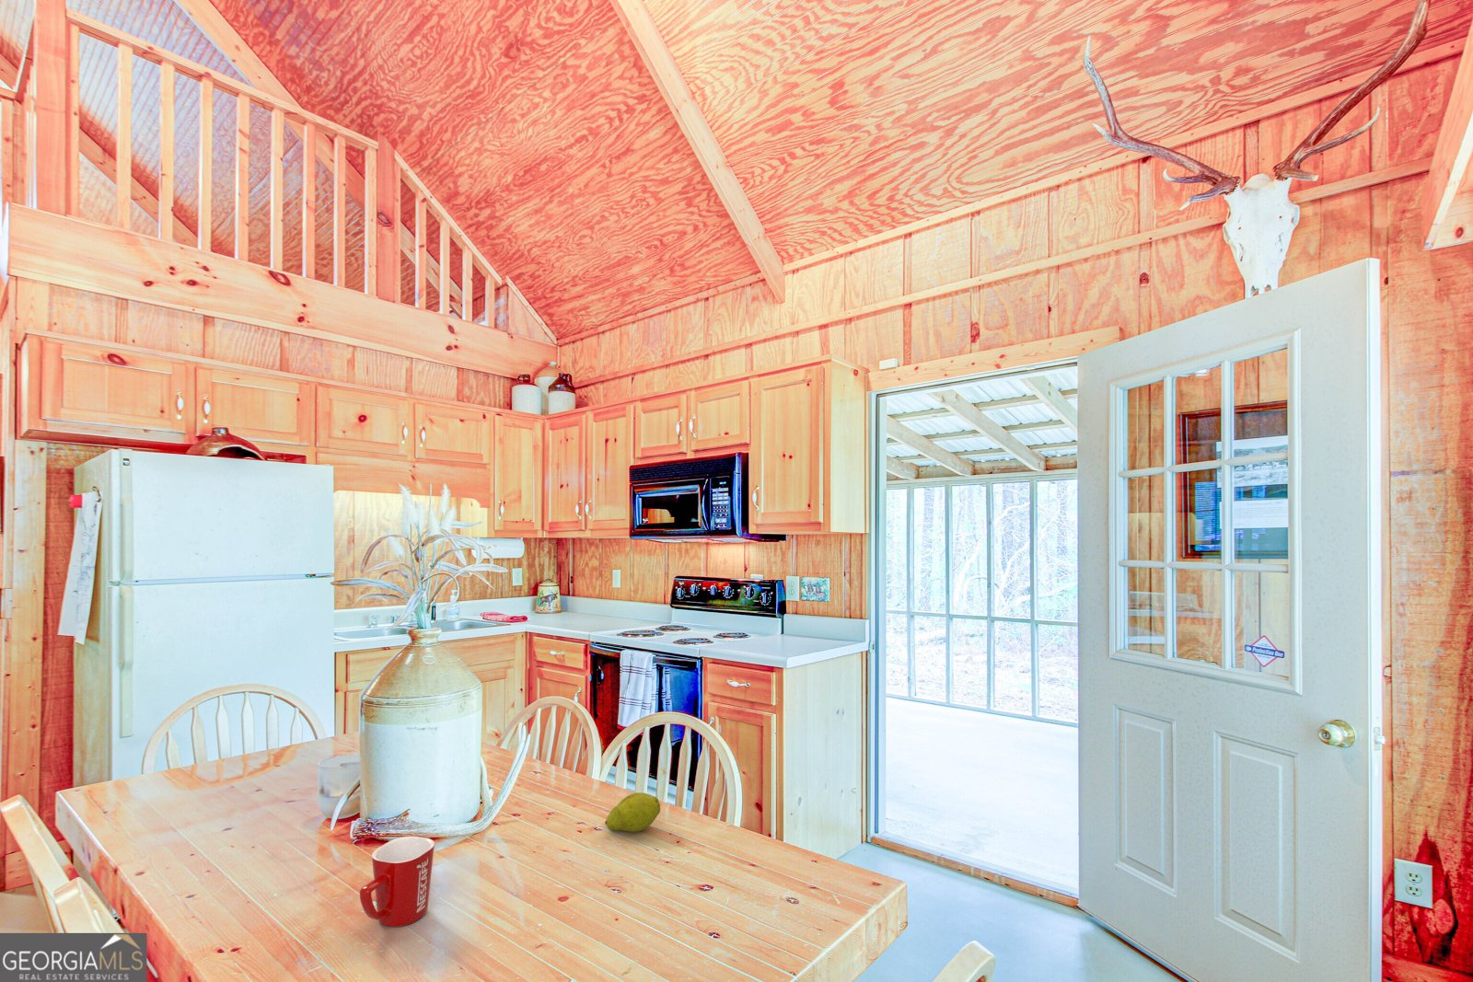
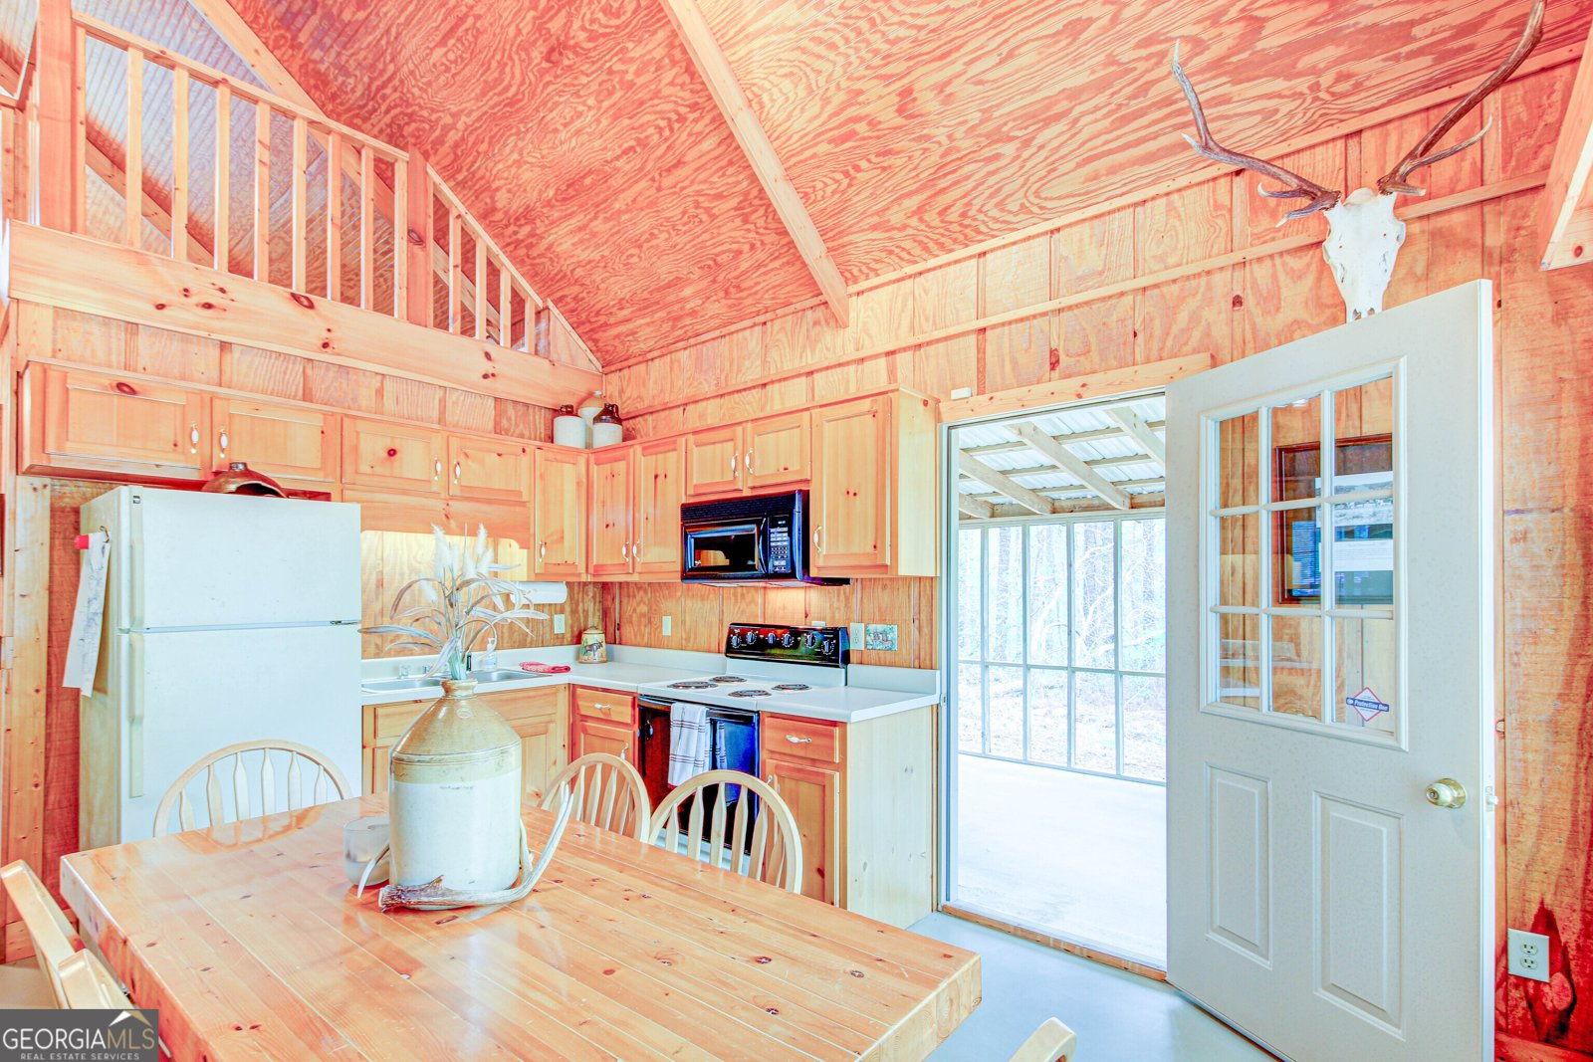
- fruit (630, 810)
- mug (393, 888)
